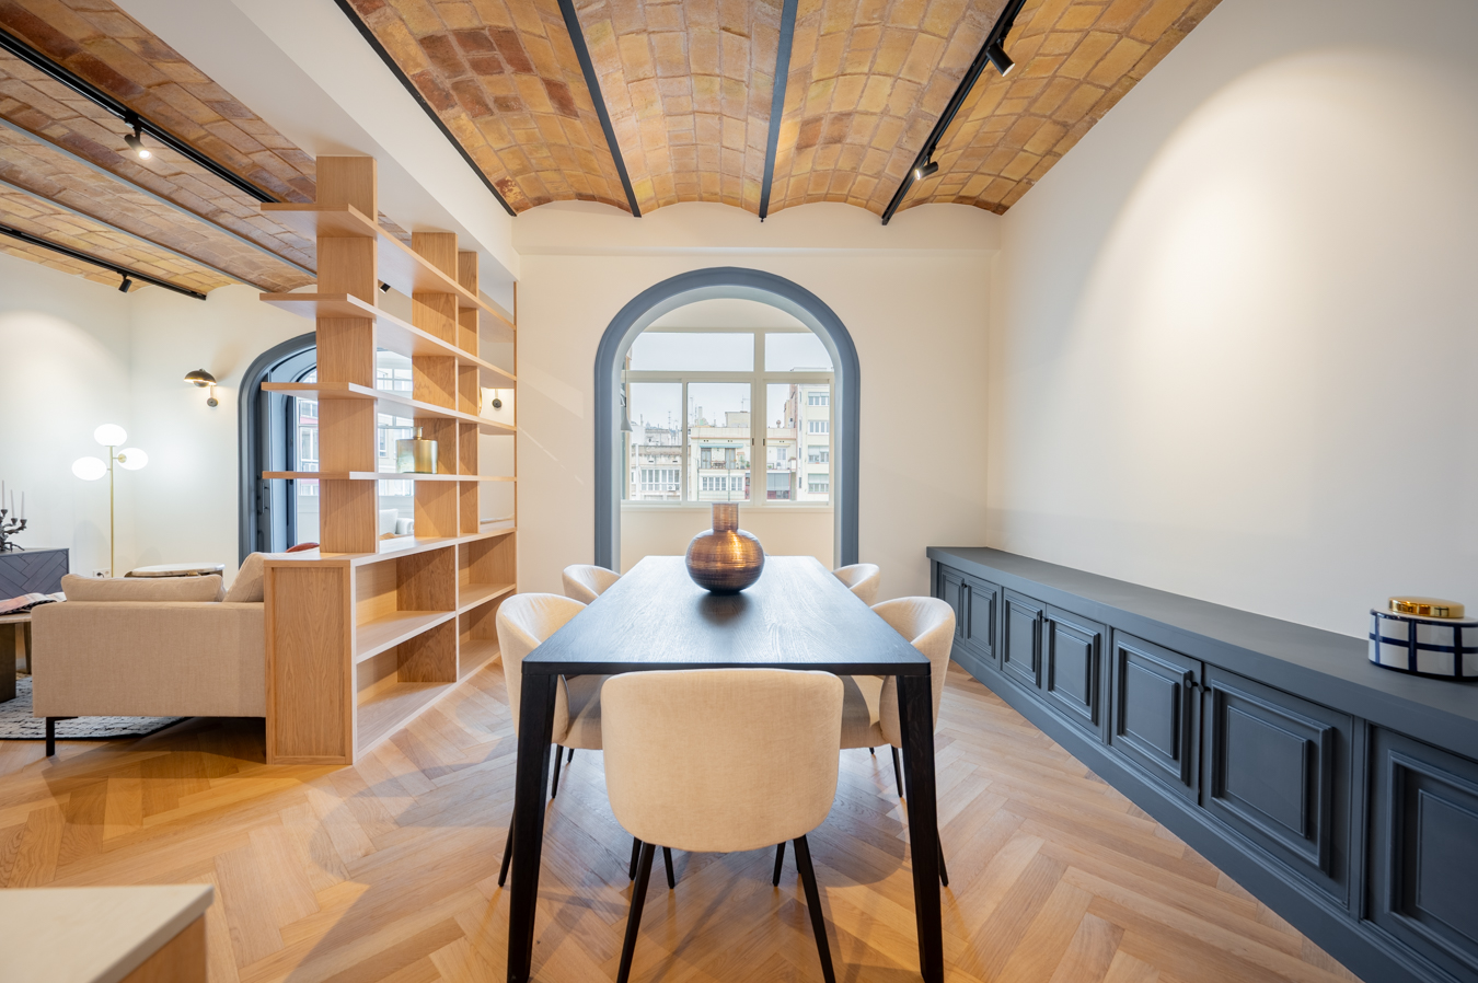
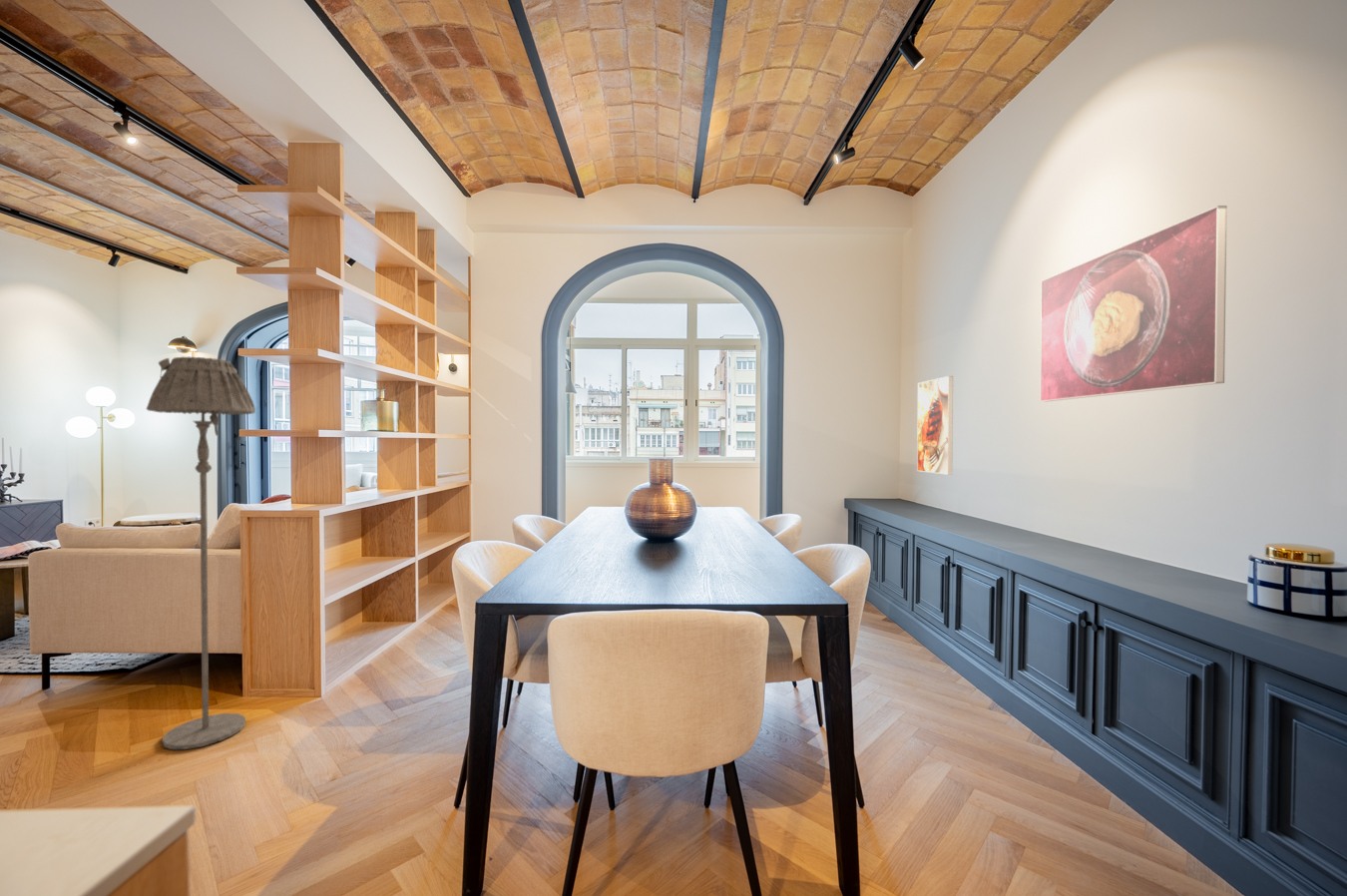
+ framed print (1116, 322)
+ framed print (934, 426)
+ floor lamp (205, 546)
